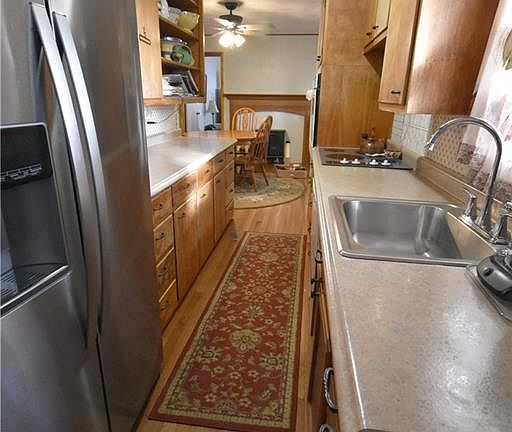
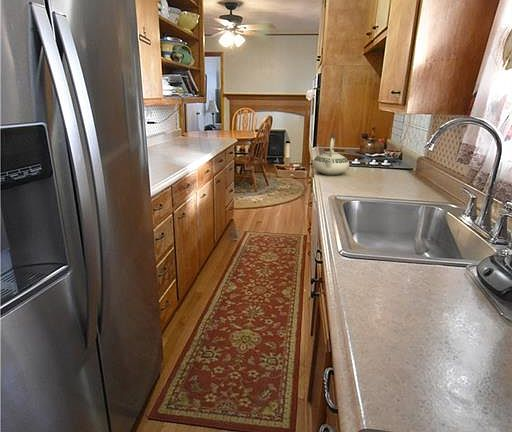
+ teakettle (331, 154)
